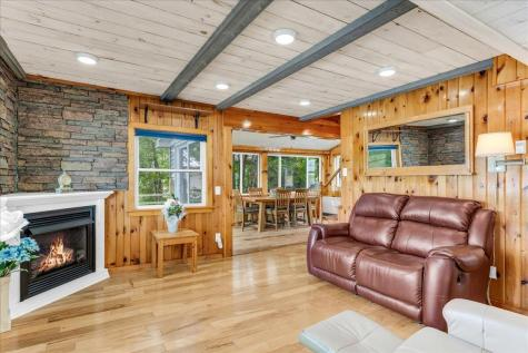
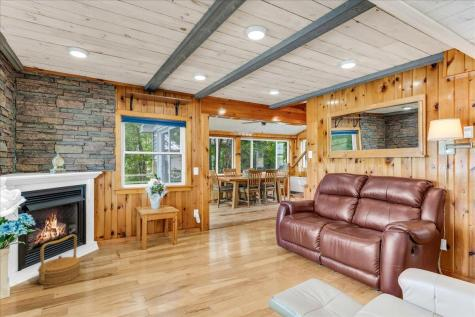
+ woven basket (60, 257)
